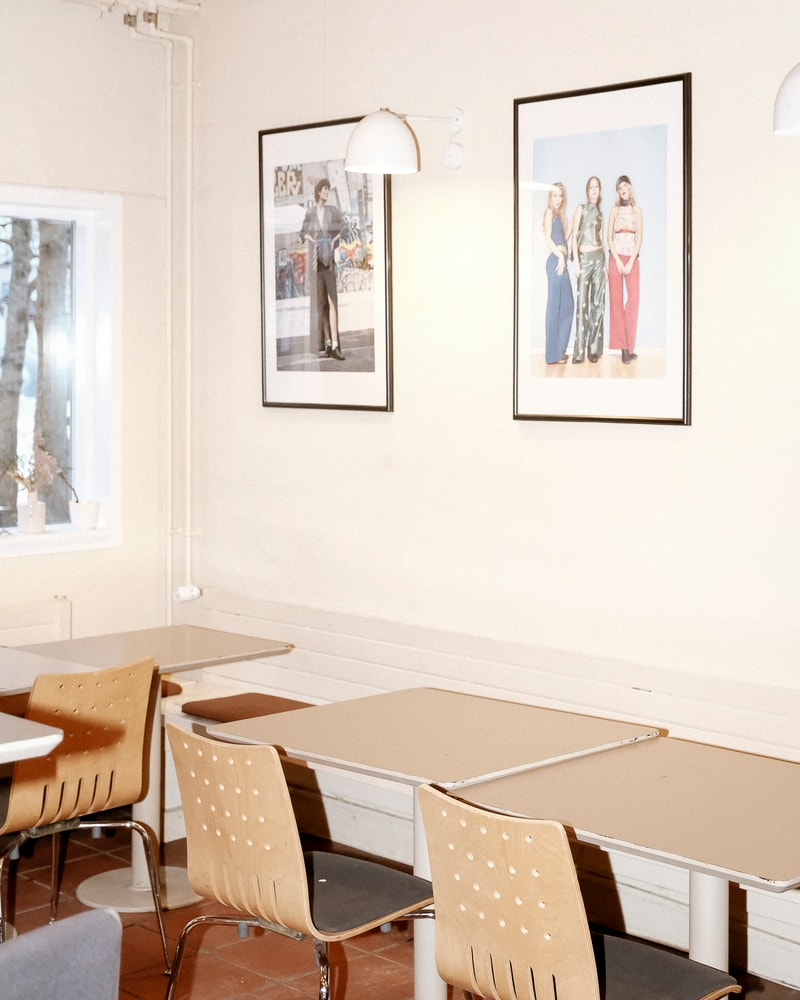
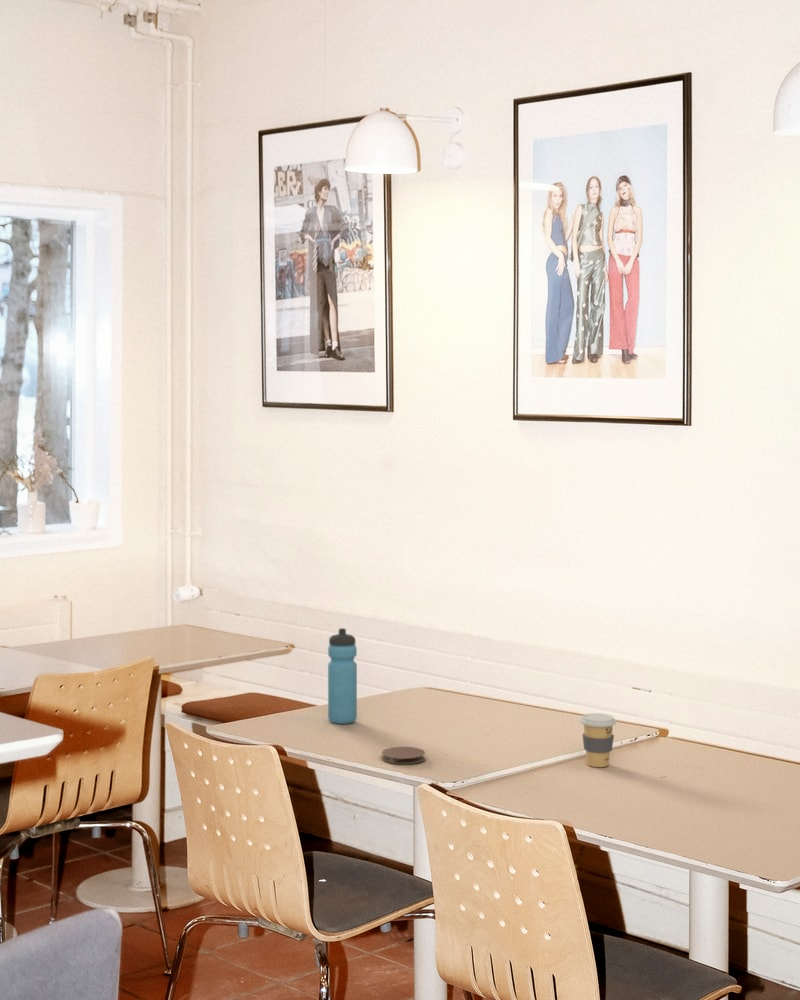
+ water bottle (342, 674)
+ coaster (403, 755)
+ coffee cup (597, 740)
